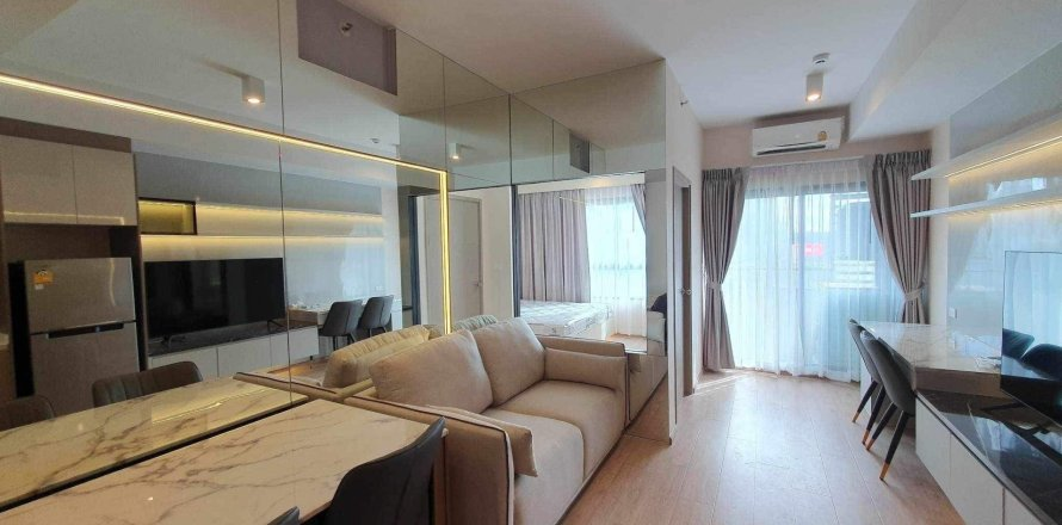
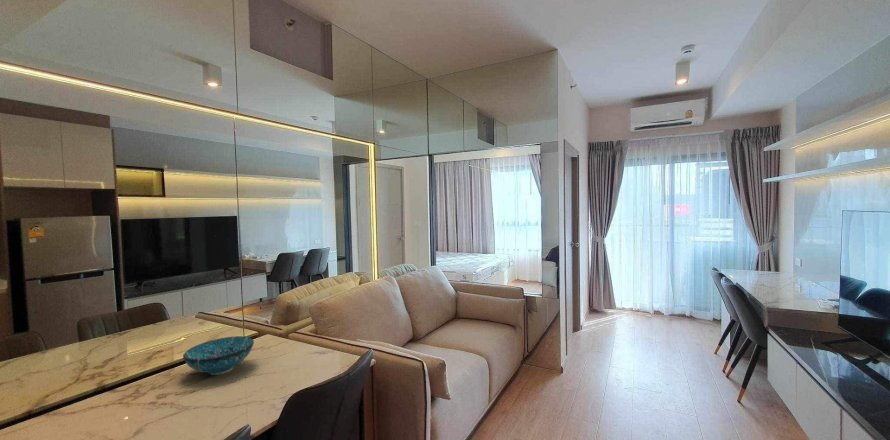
+ decorative bowl (220, 358)
